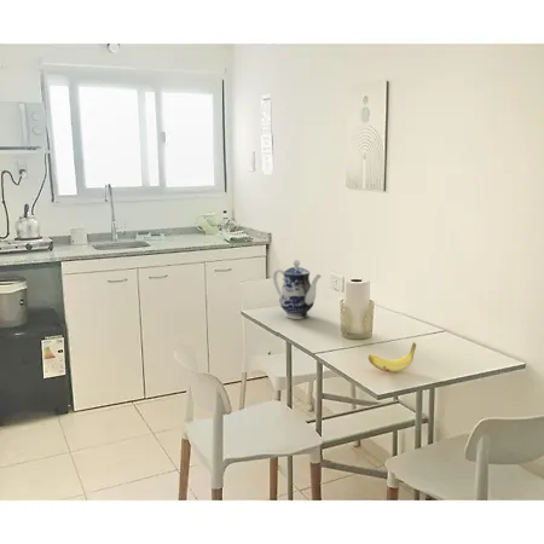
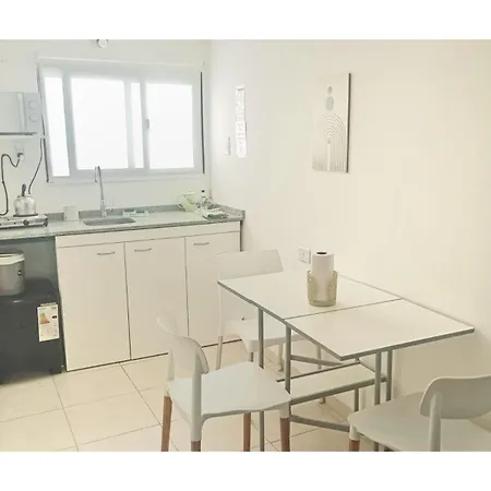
- banana (392, 360)
- teapot (296, 288)
